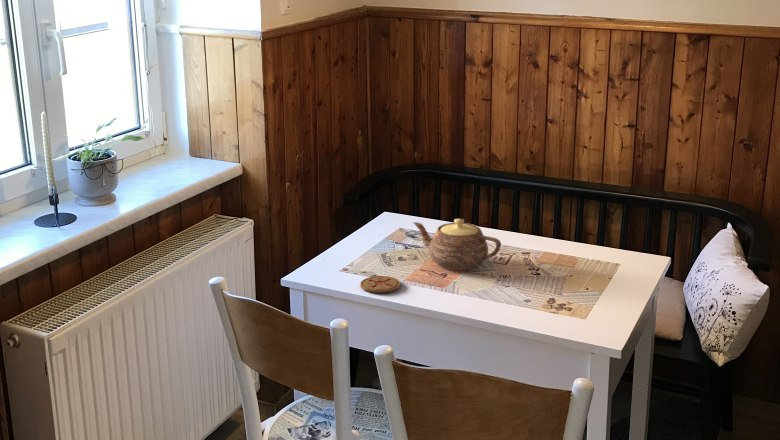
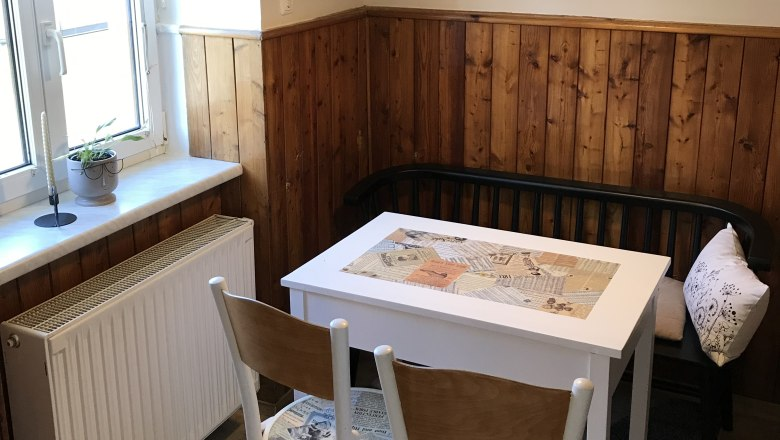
- coaster (380, 284)
- teapot (455, 241)
